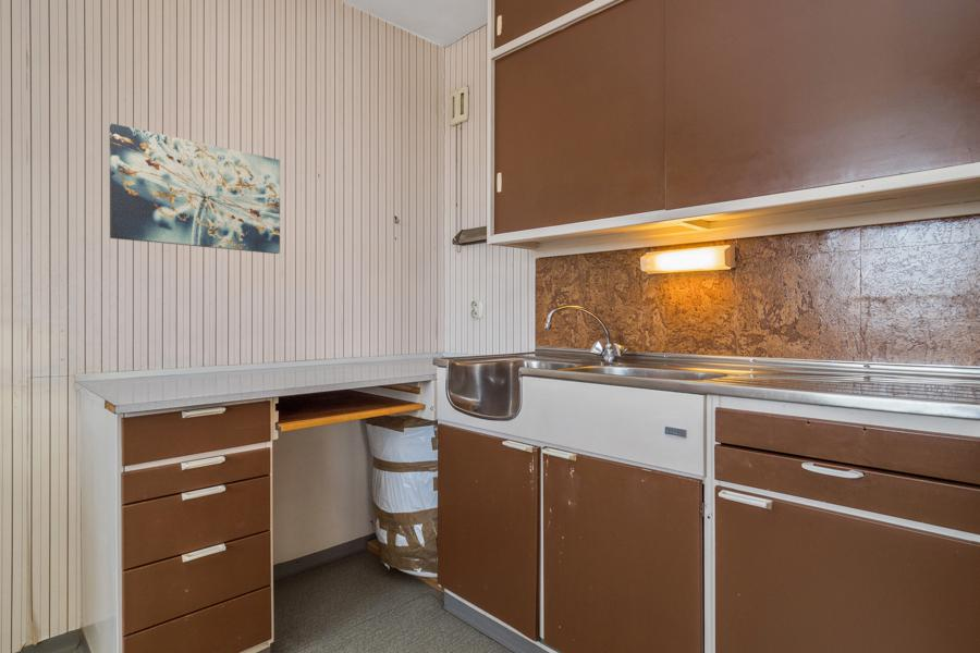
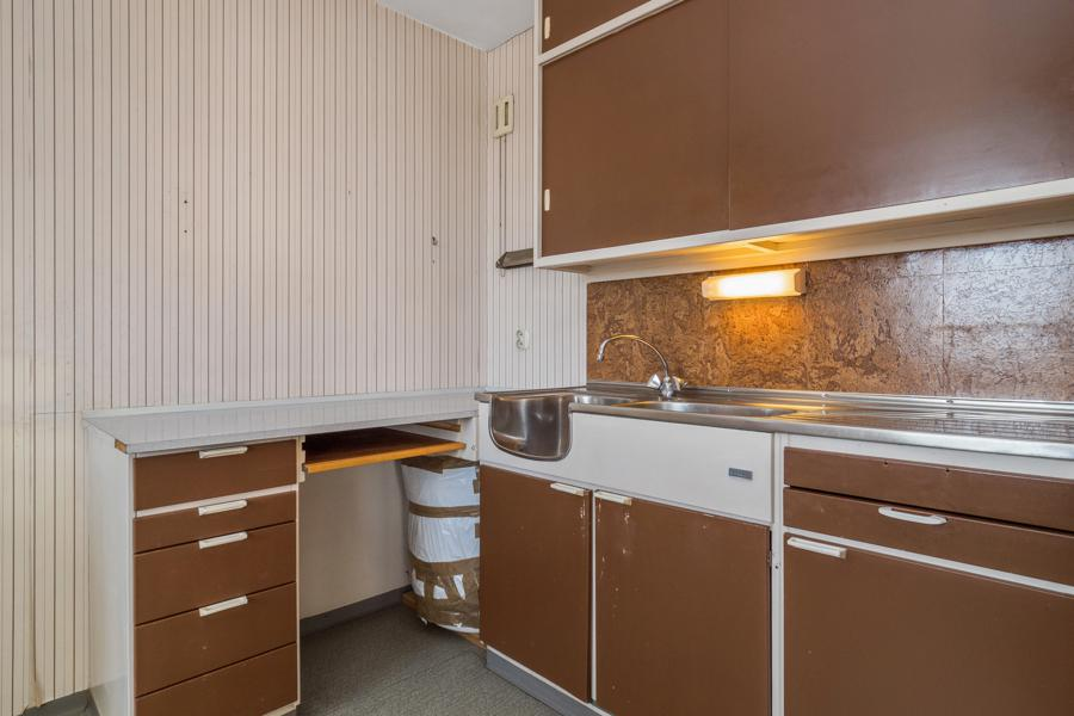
- wall art (203, 195)
